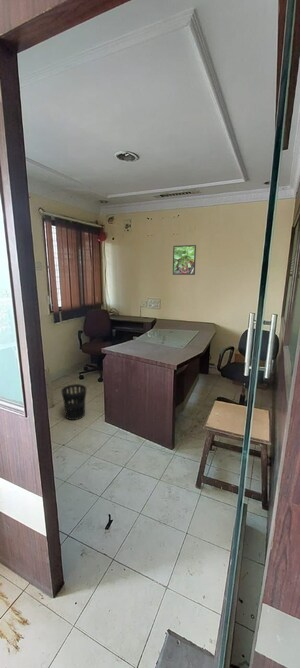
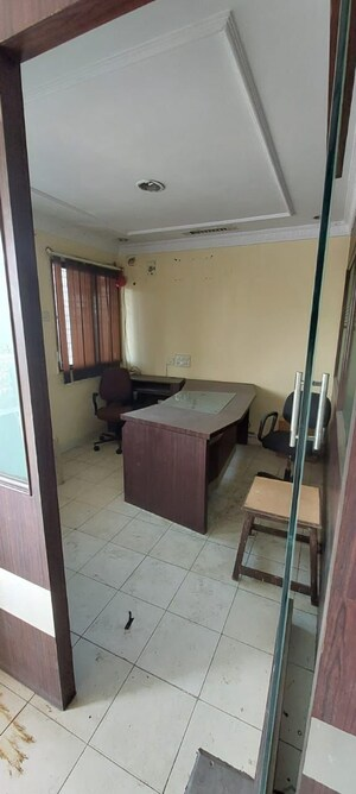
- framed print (184, 260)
- wastebasket (74, 402)
